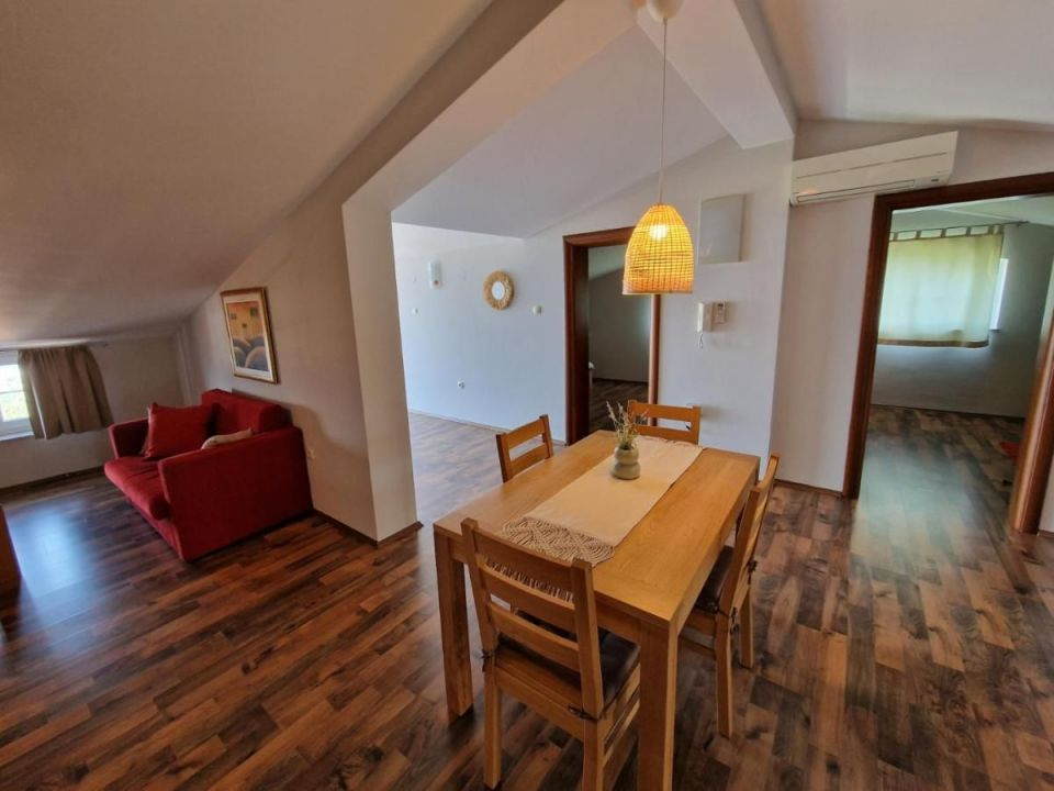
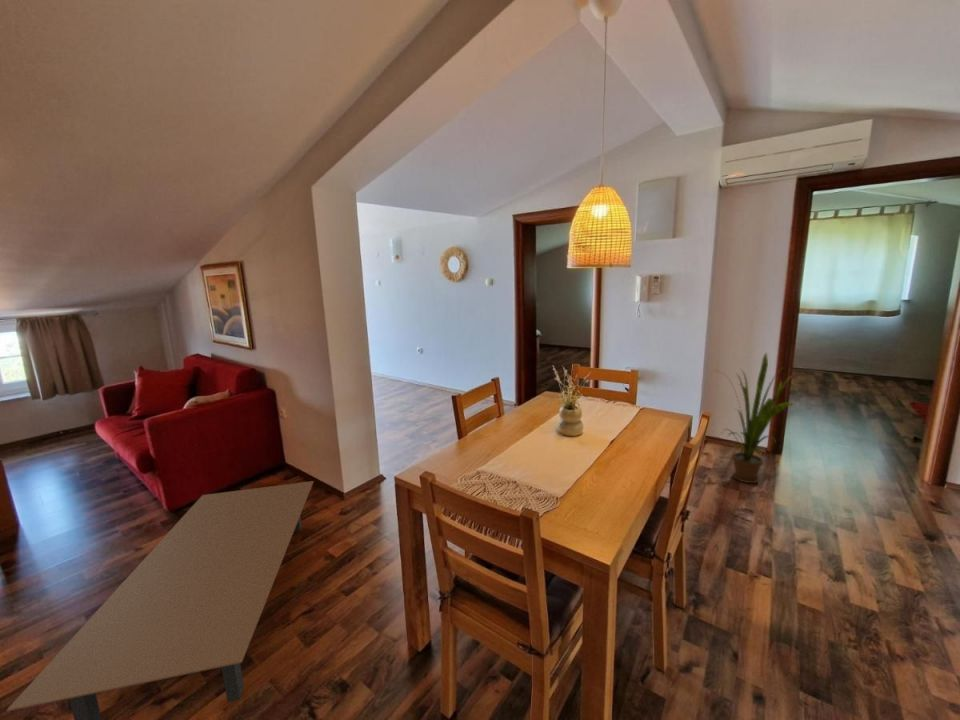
+ coffee table (220, 578)
+ house plant (749, 418)
